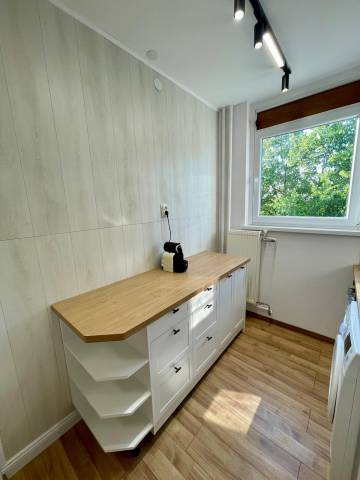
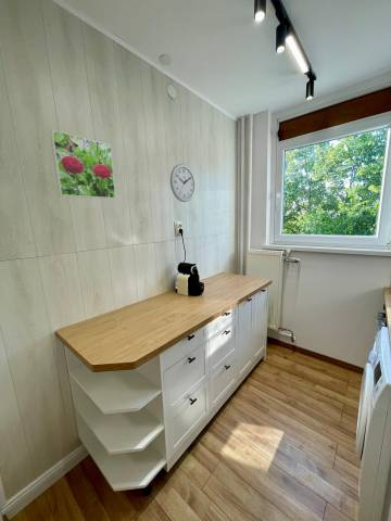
+ wall clock (184, 182)
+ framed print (86, 168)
